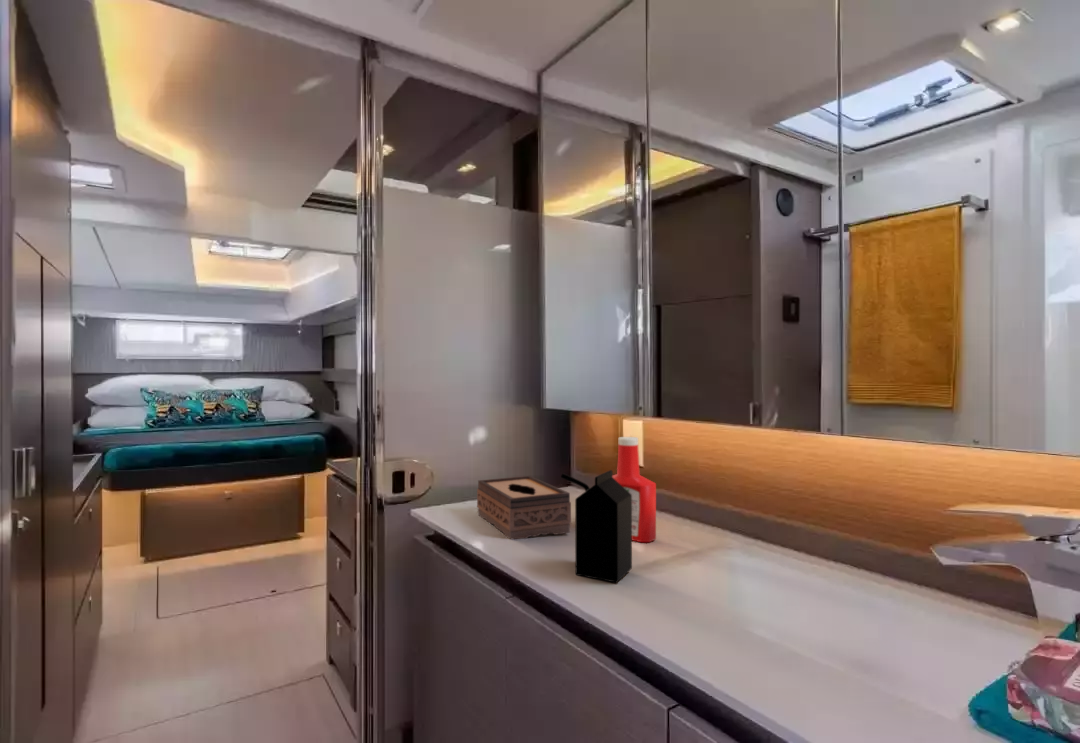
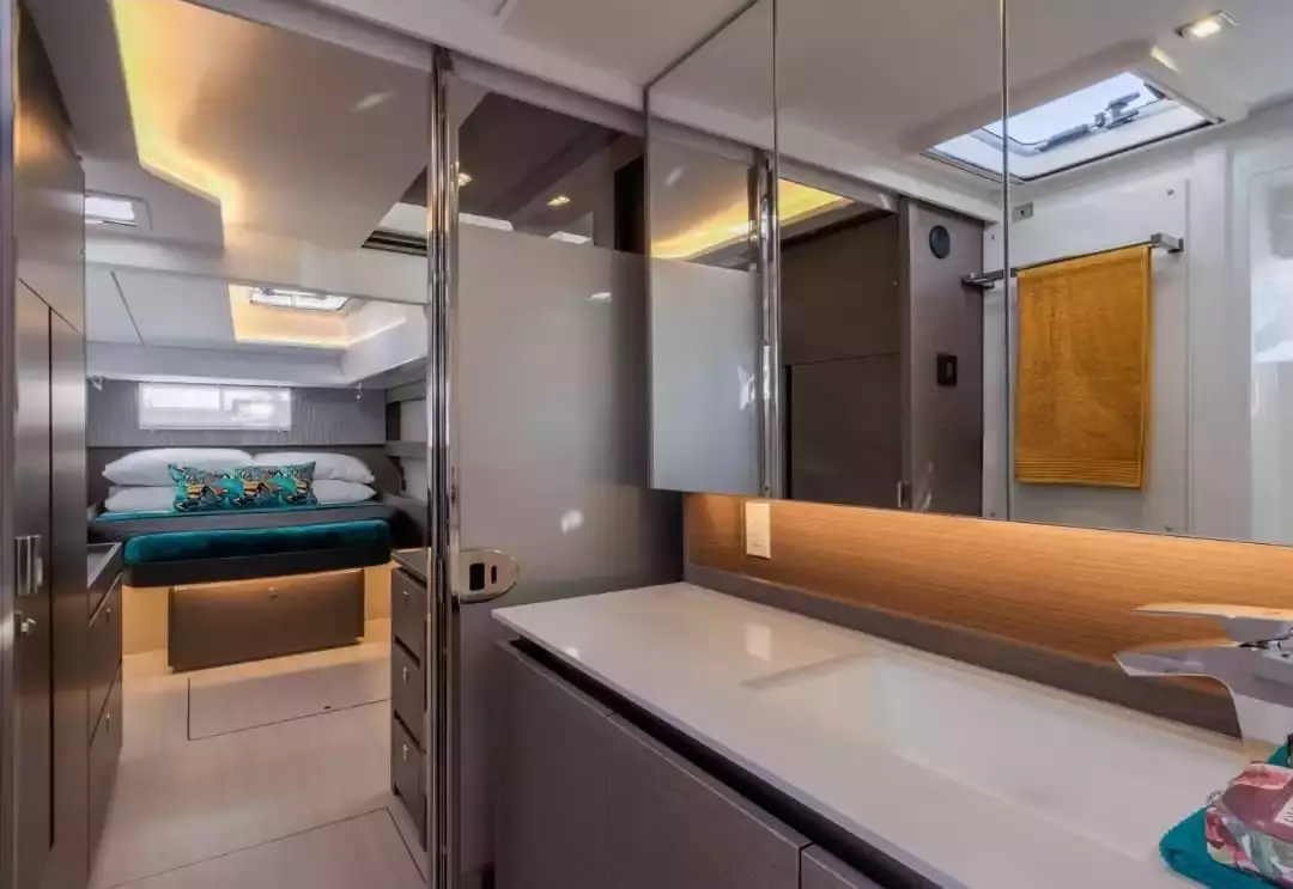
- soap bottle (628, 486)
- juice carton (592, 521)
- tissue box (521, 505)
